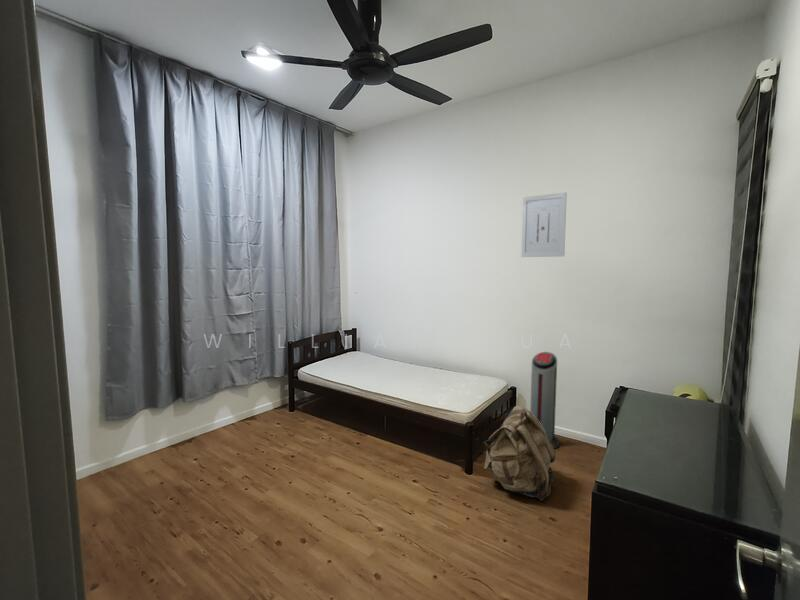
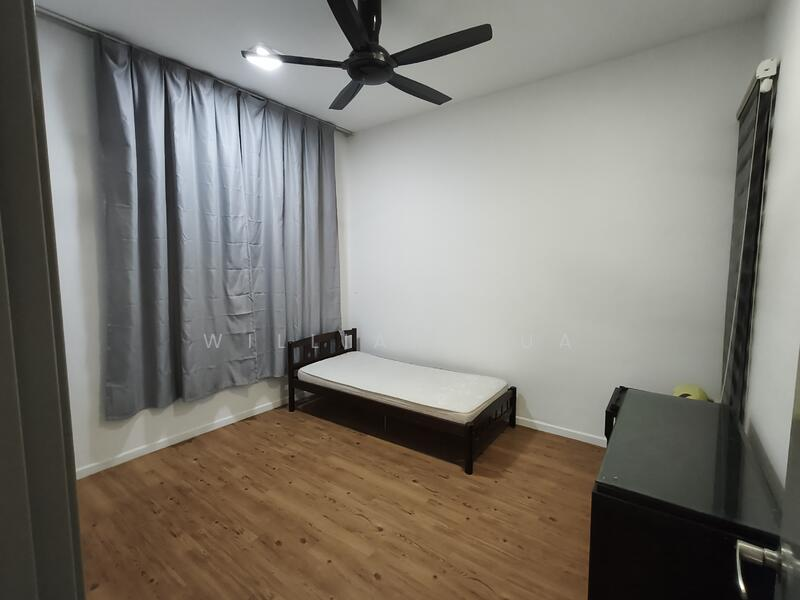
- air purifier (543, 397)
- backpack (524, 444)
- wall art (543, 226)
